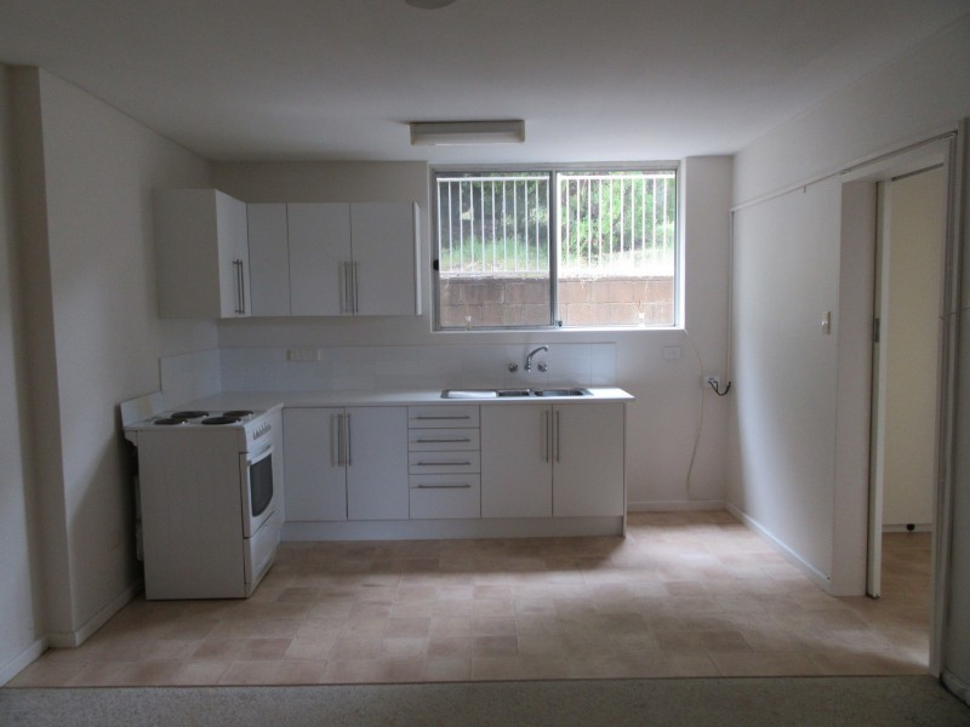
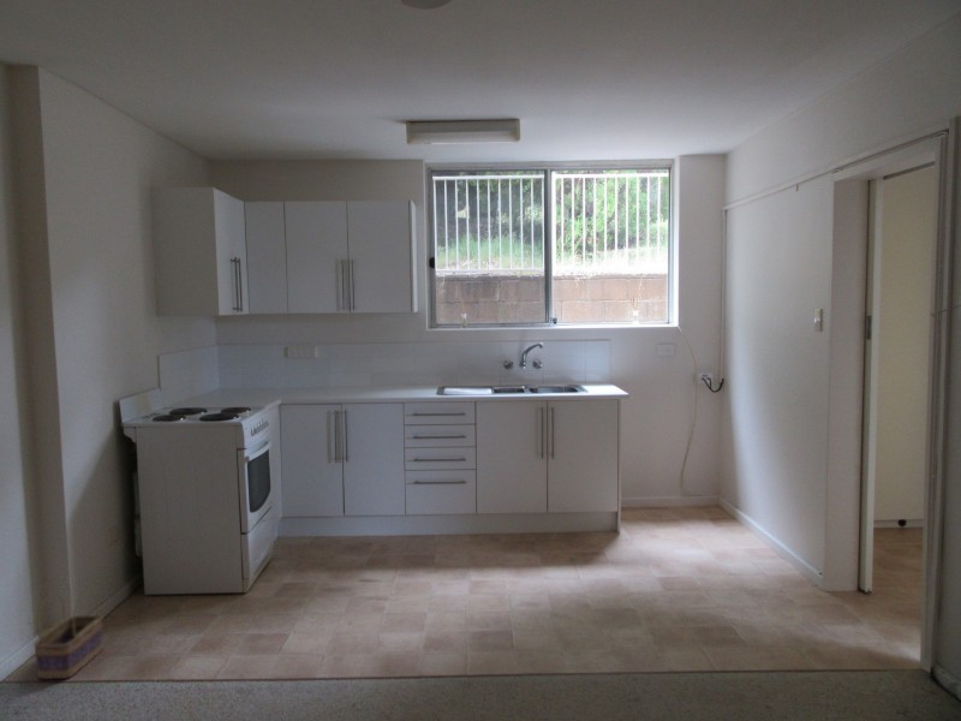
+ basket (70, 628)
